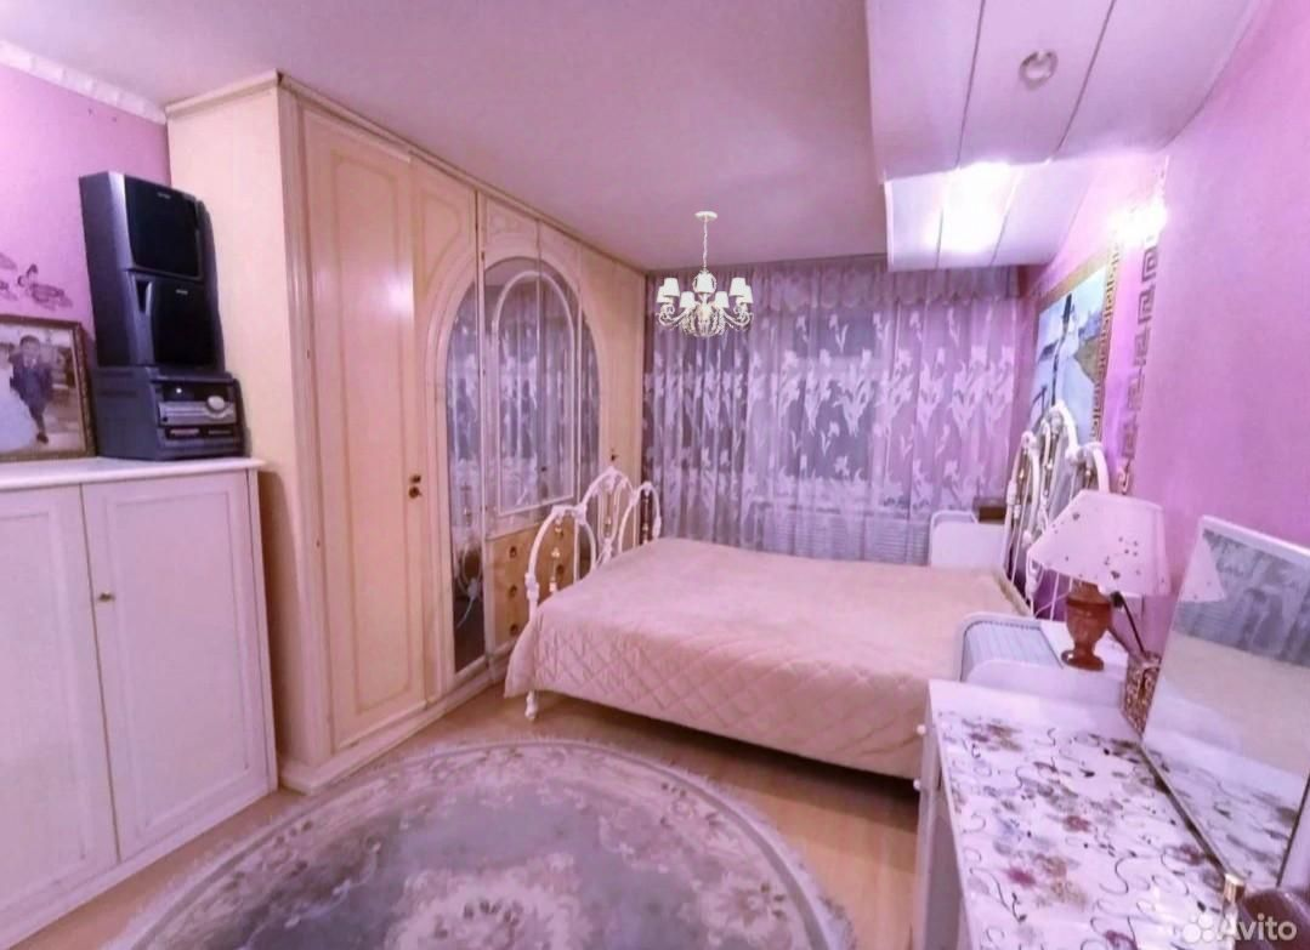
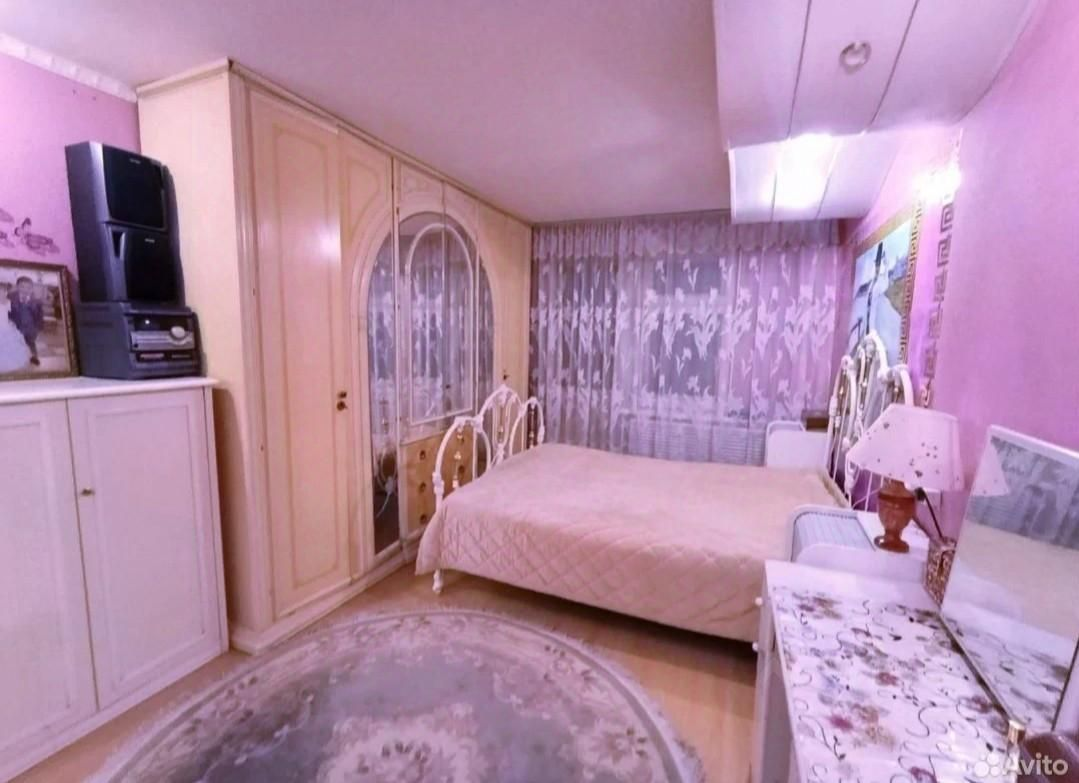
- chandelier (704, 277)
